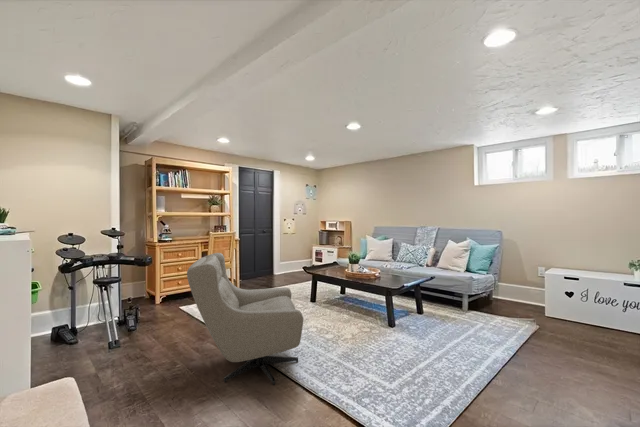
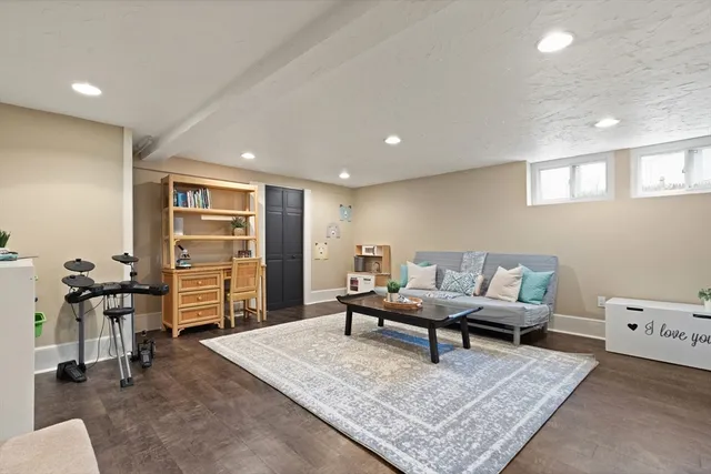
- armchair (246, 311)
